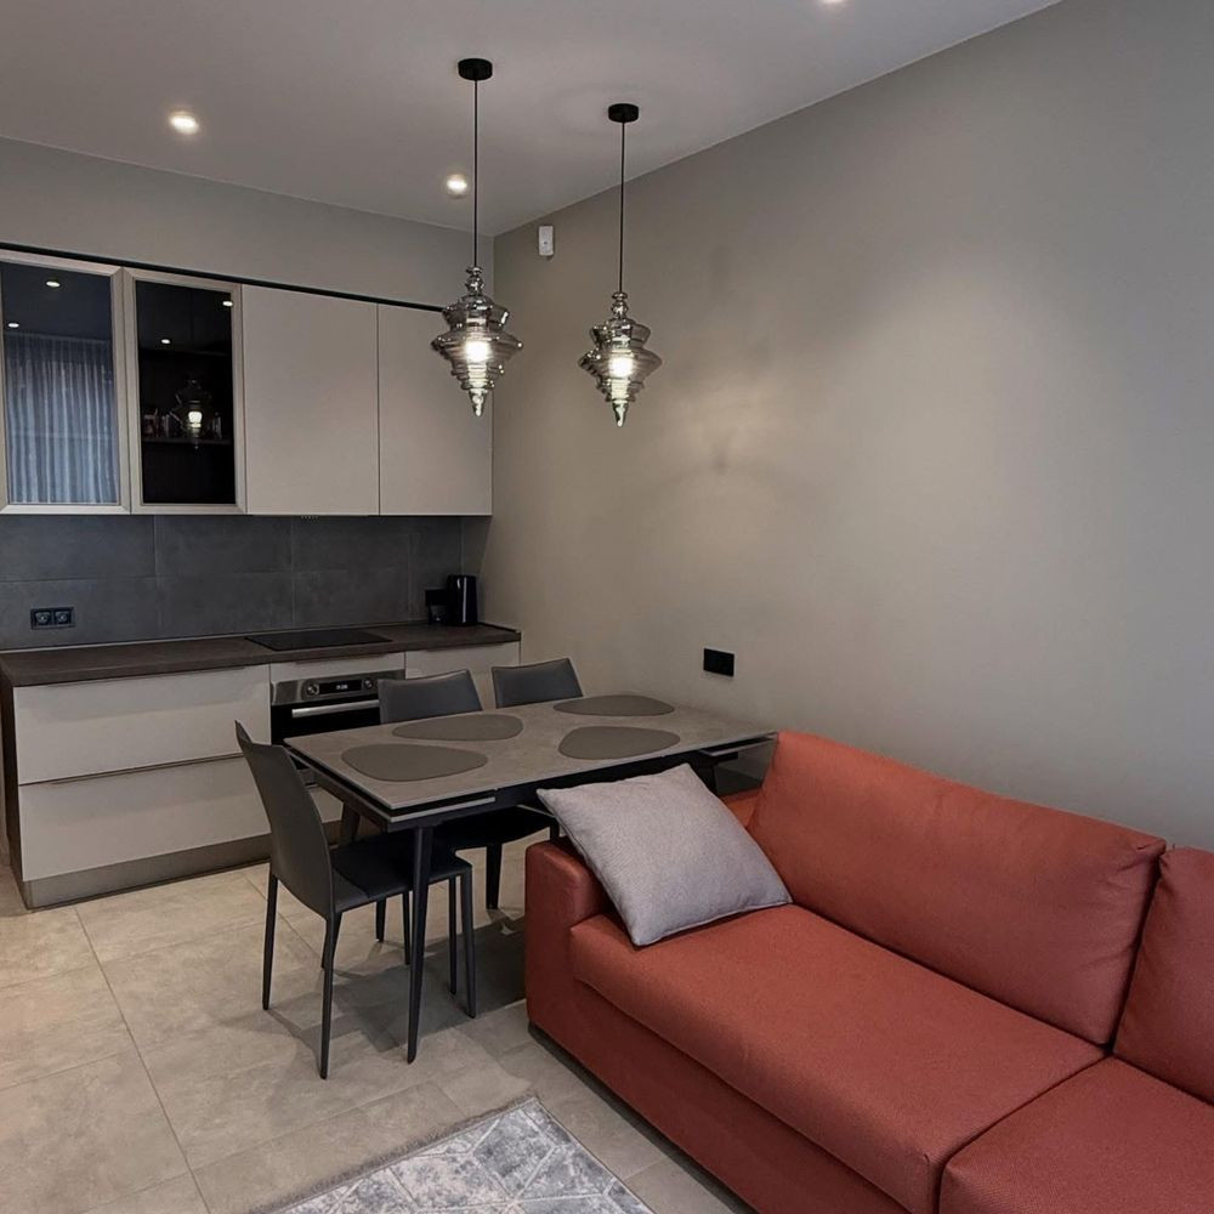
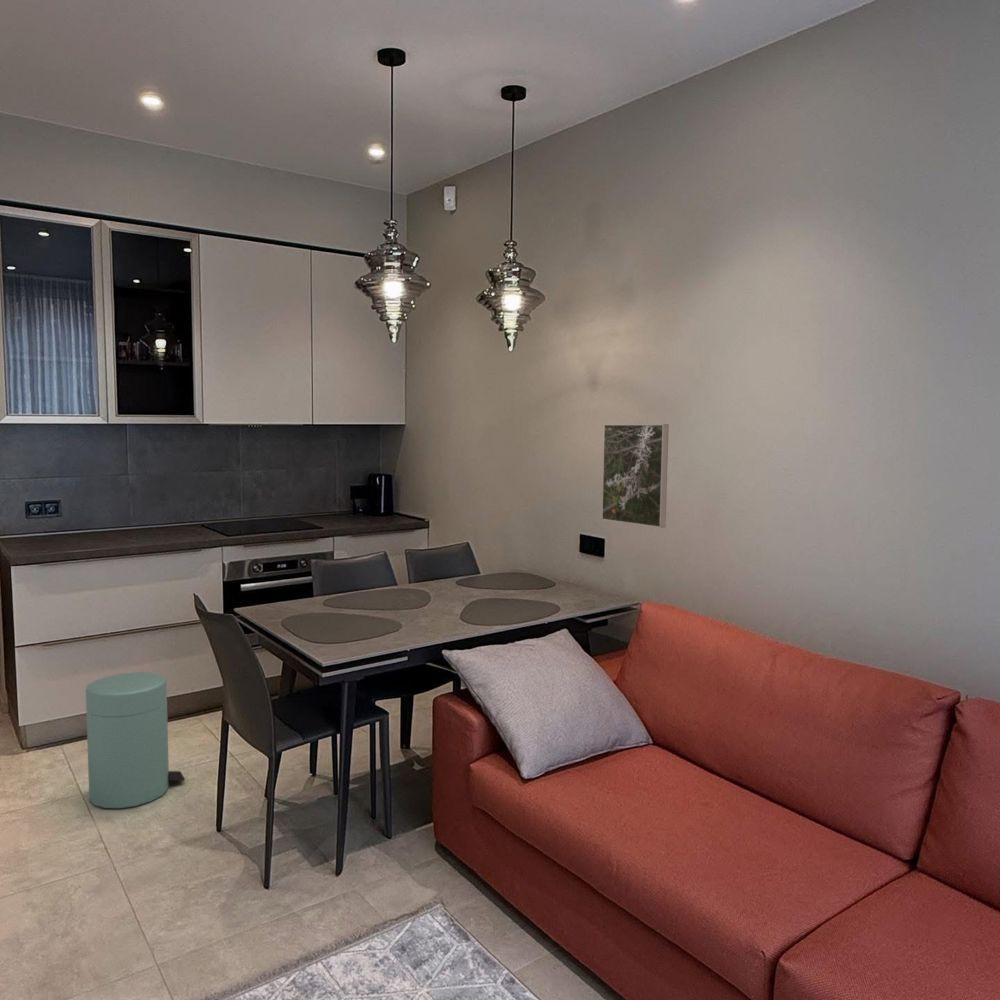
+ trash can (135, 735)
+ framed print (633, 474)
